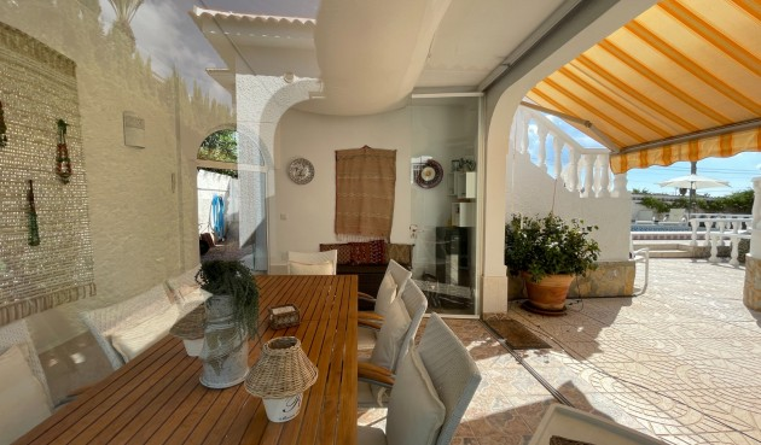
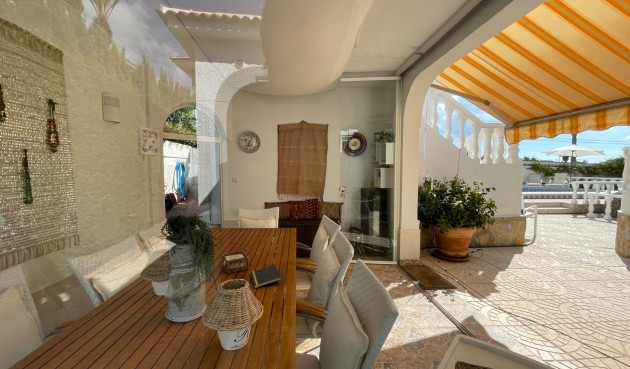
+ wall ornament (149, 142)
+ notepad (265, 275)
